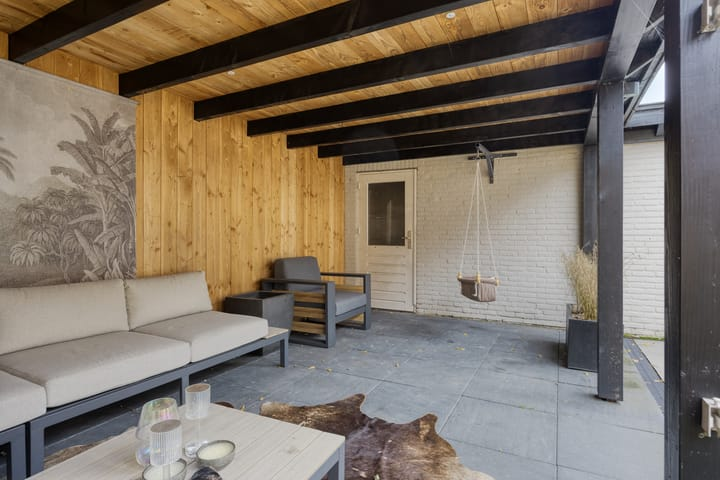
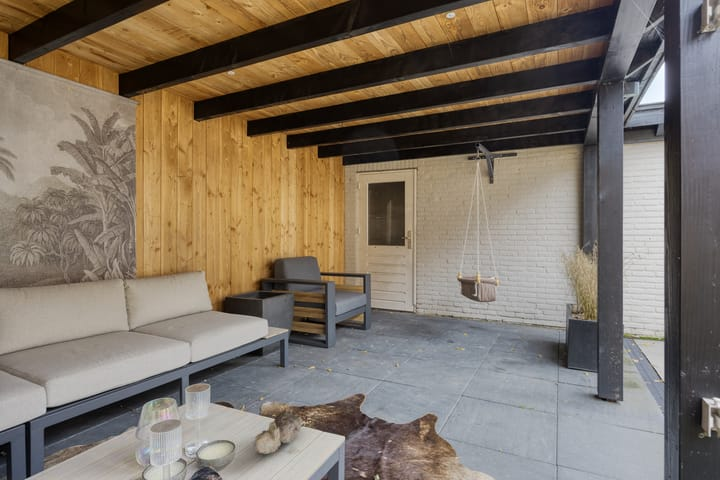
+ candle (276, 431)
